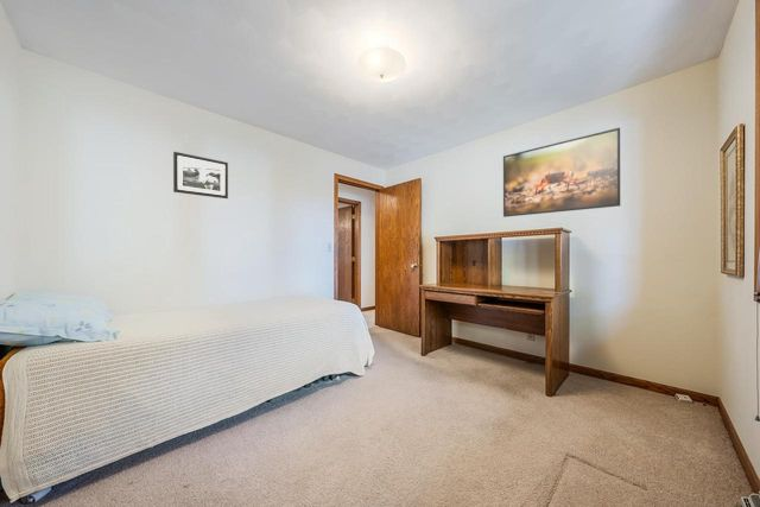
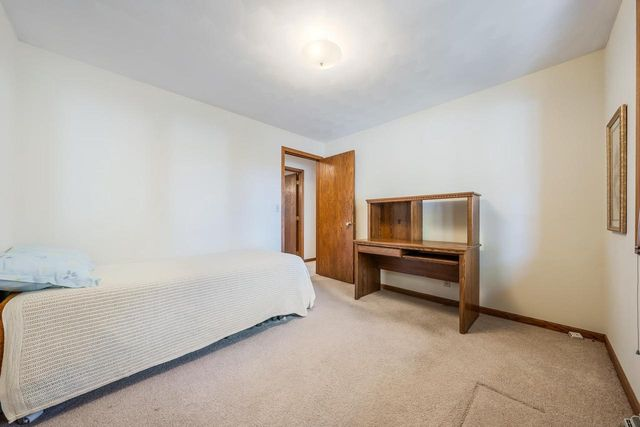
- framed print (553, 177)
- picture frame (202, 176)
